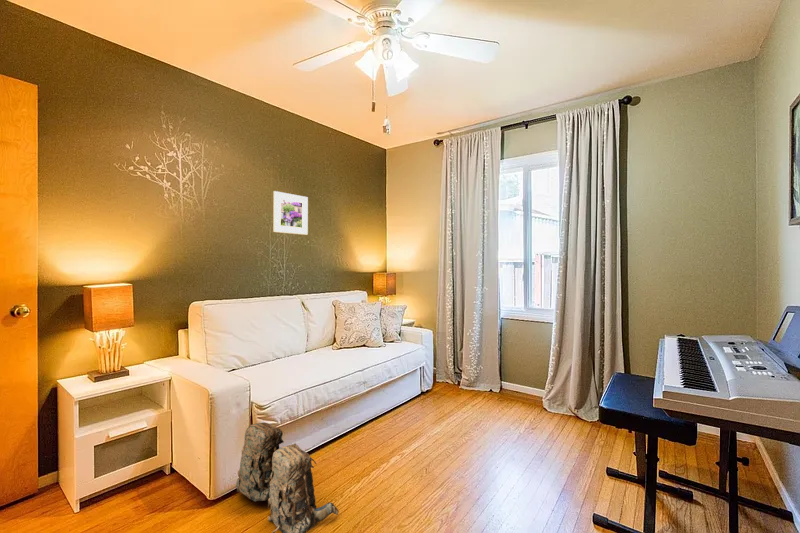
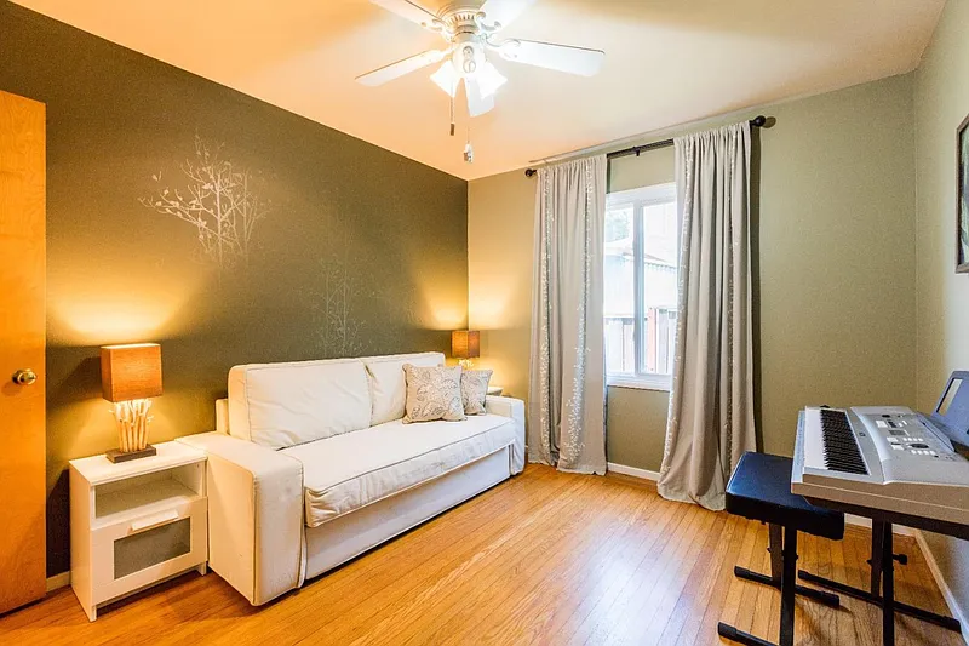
- backpack (280, 470)
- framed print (291, 213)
